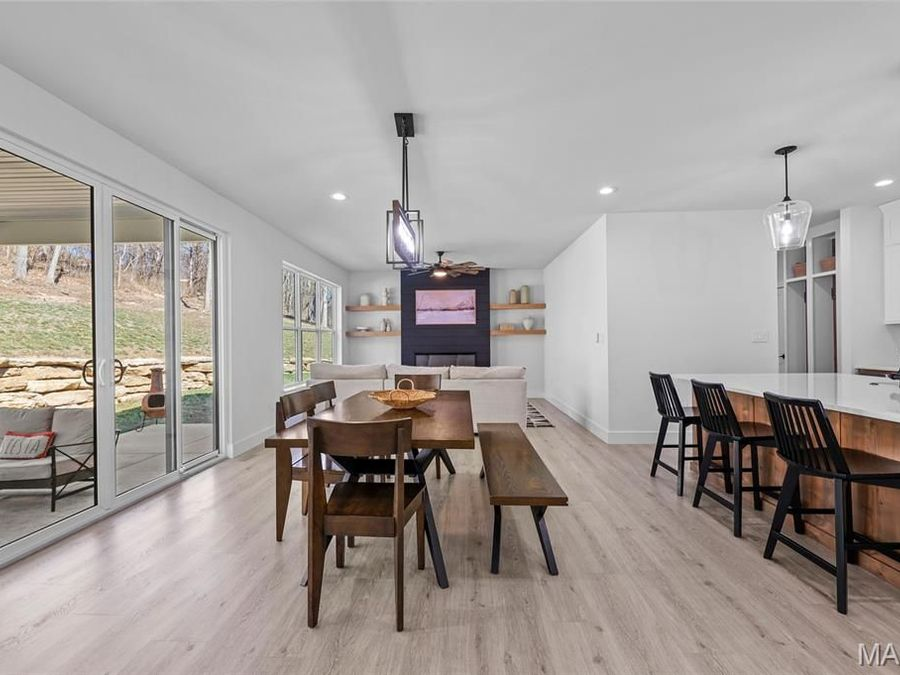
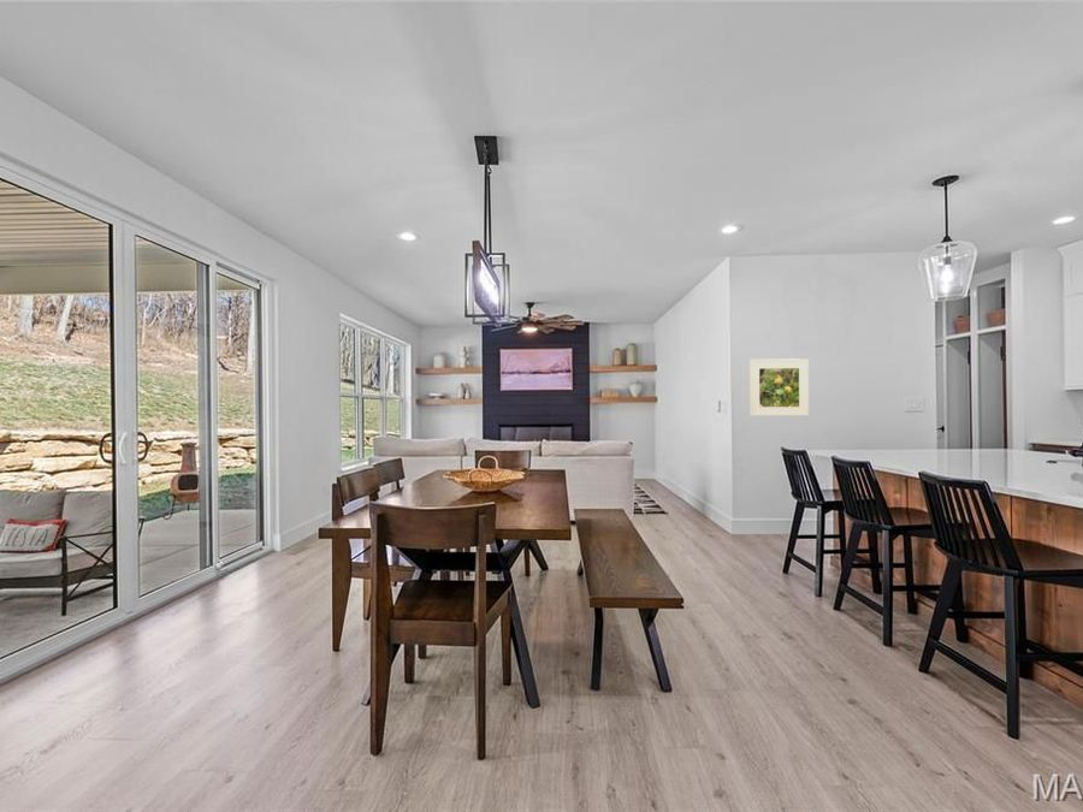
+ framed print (779, 387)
